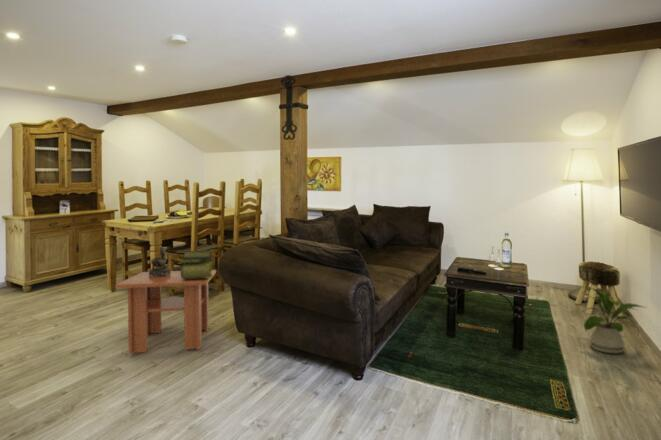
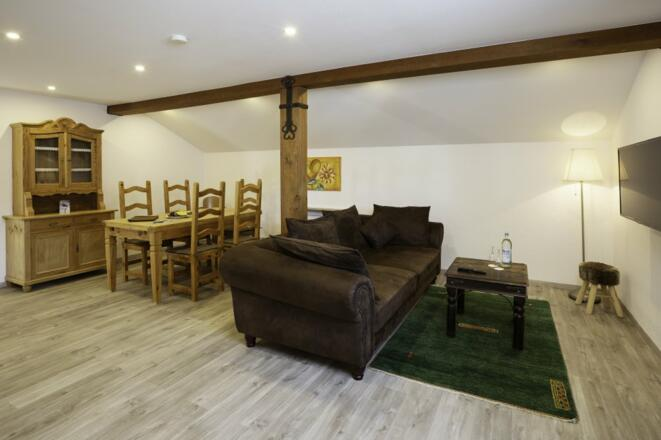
- house plant (615, 319)
- decorative bowl (159, 261)
- stack of books (196, 263)
- coffee table (172, 308)
